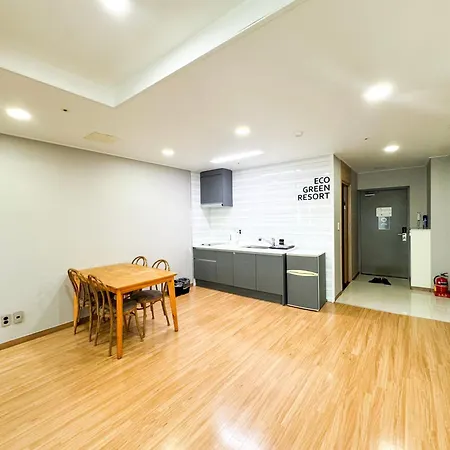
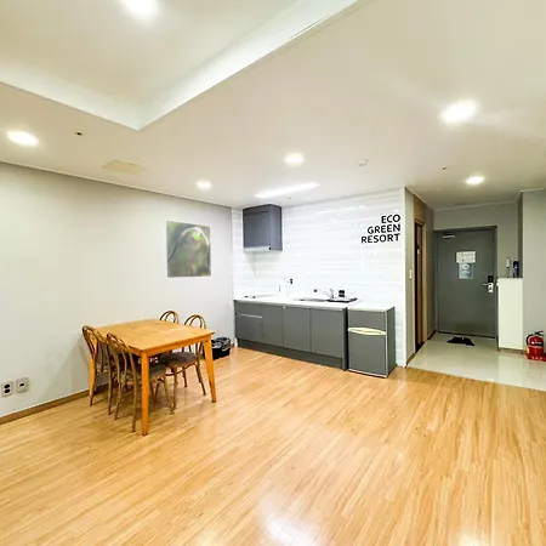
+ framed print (189, 250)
